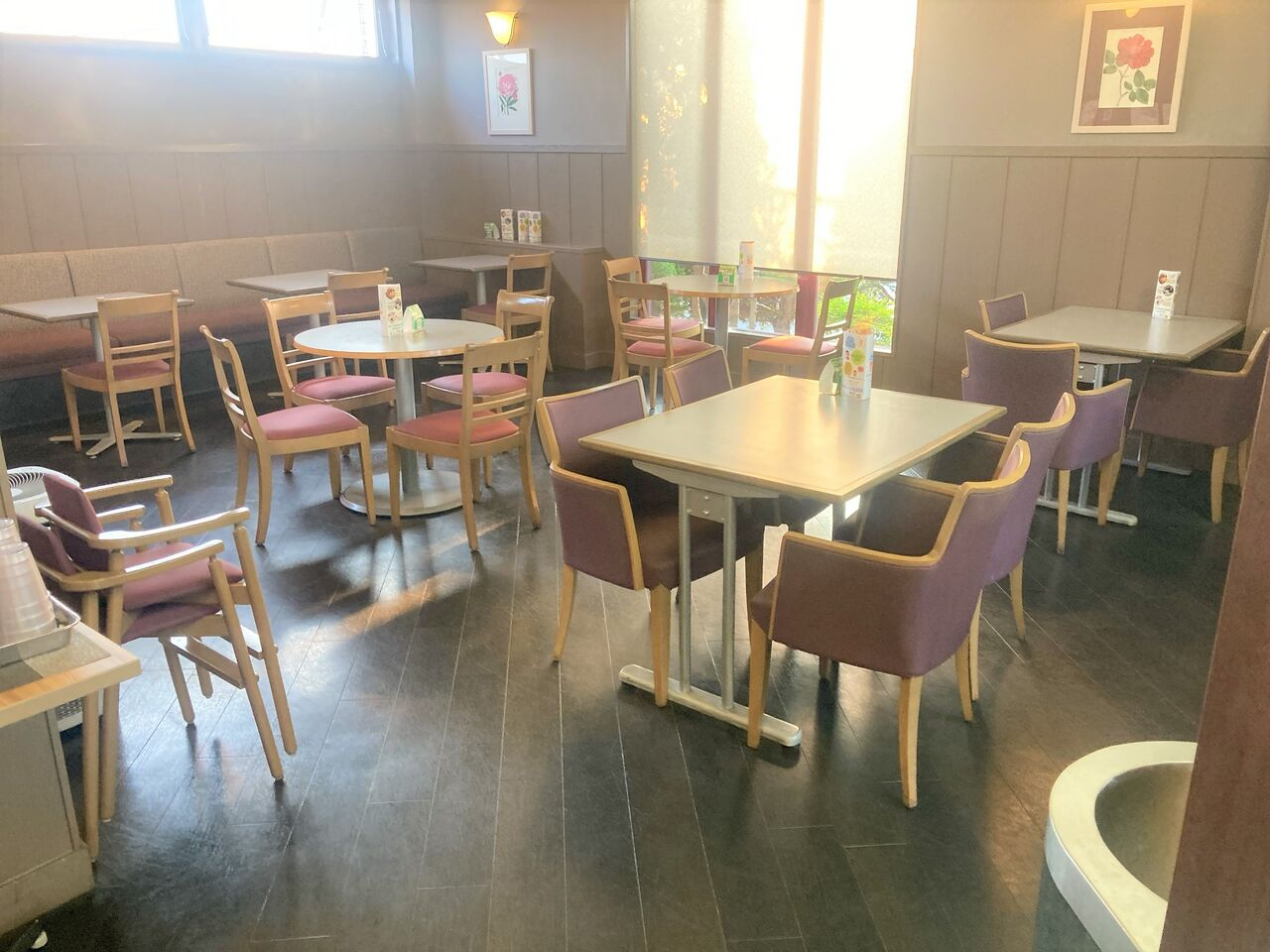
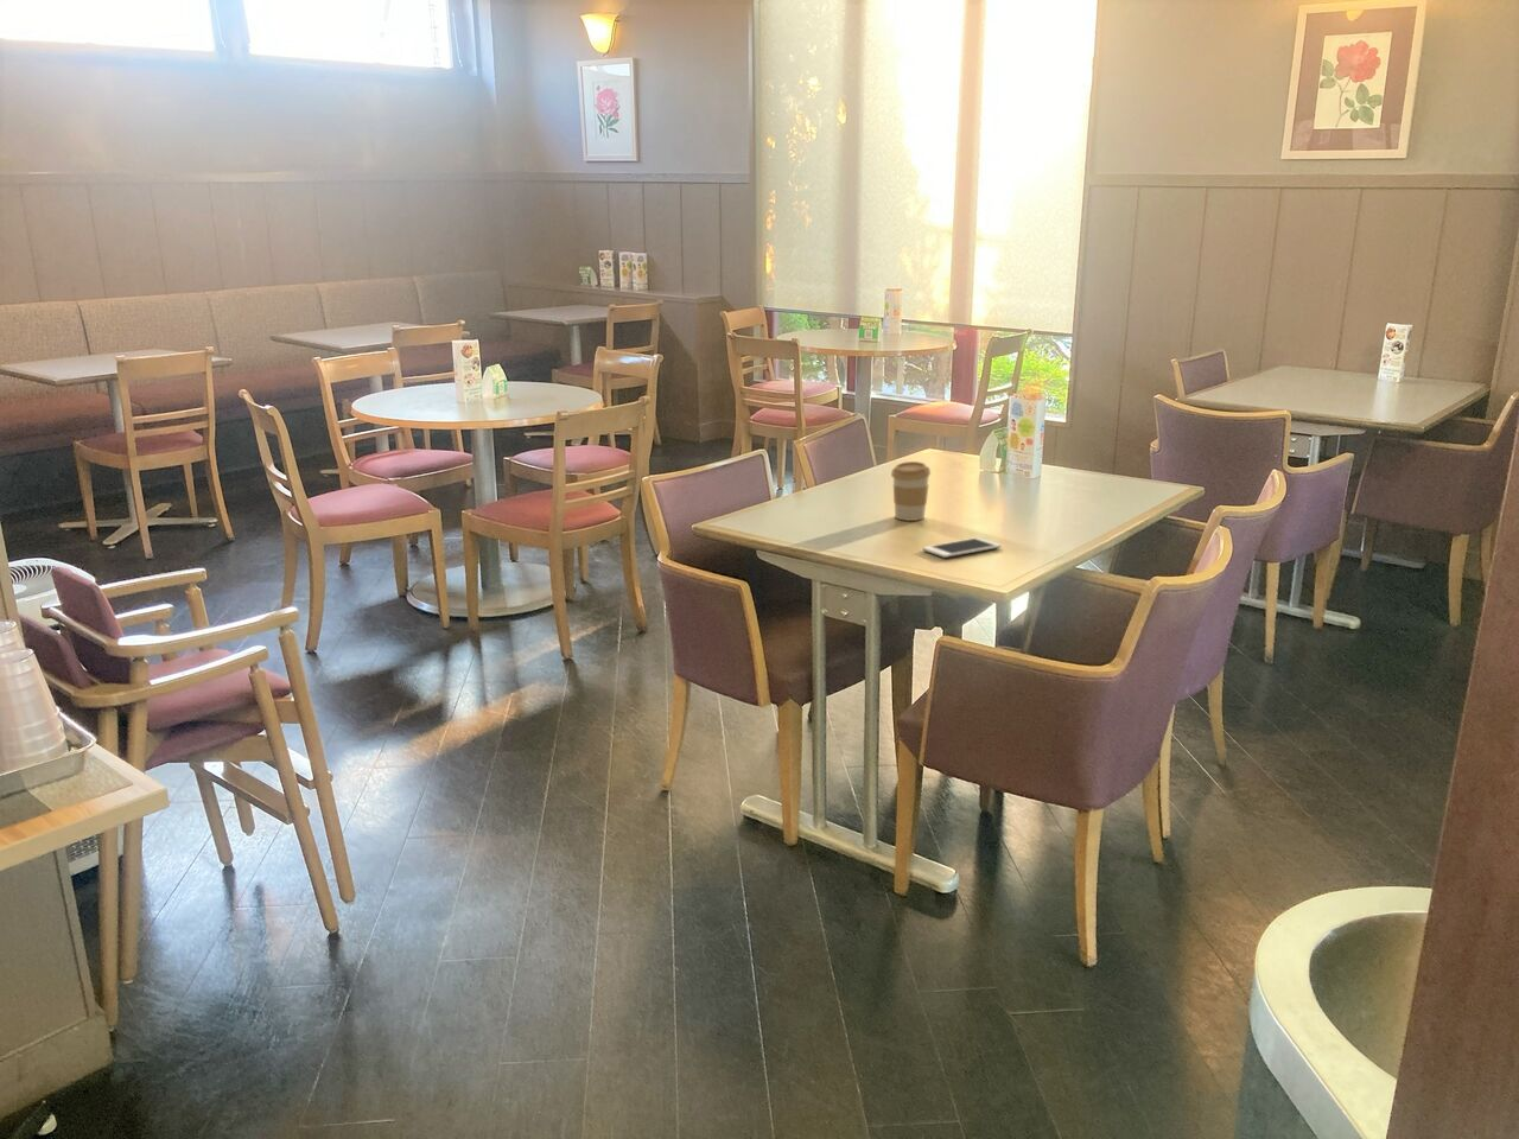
+ cell phone (962, 547)
+ coffee cup (910, 491)
